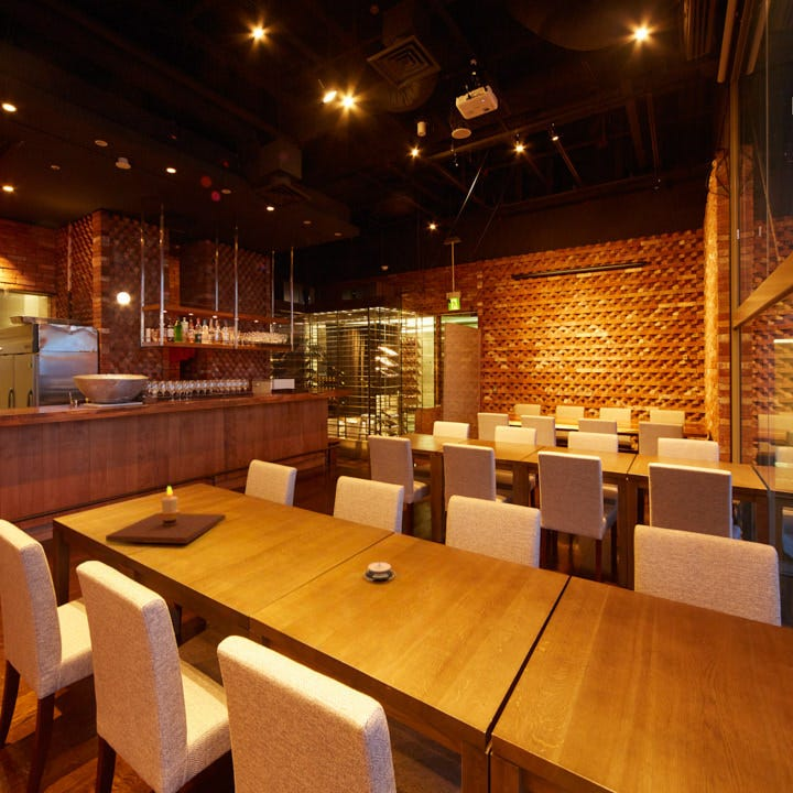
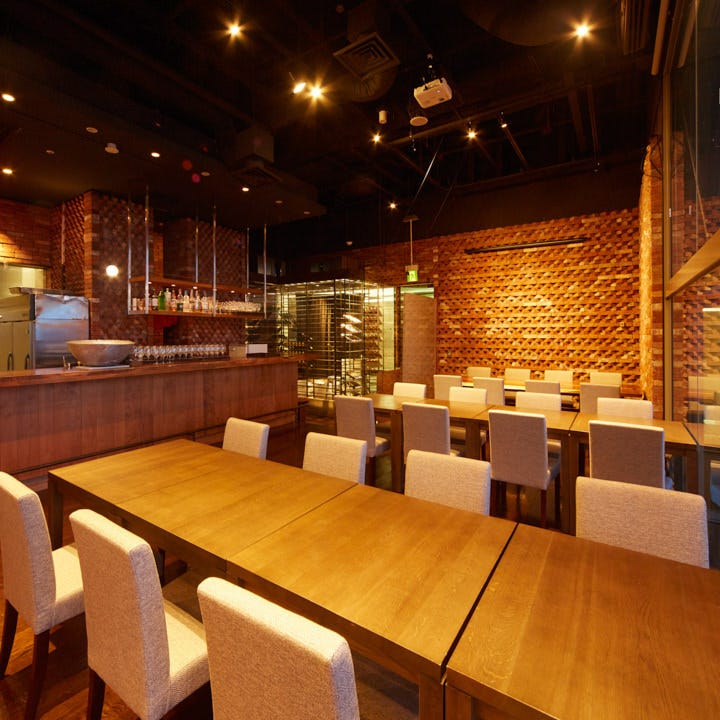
- architectural model (379, 567)
- candle (170, 507)
